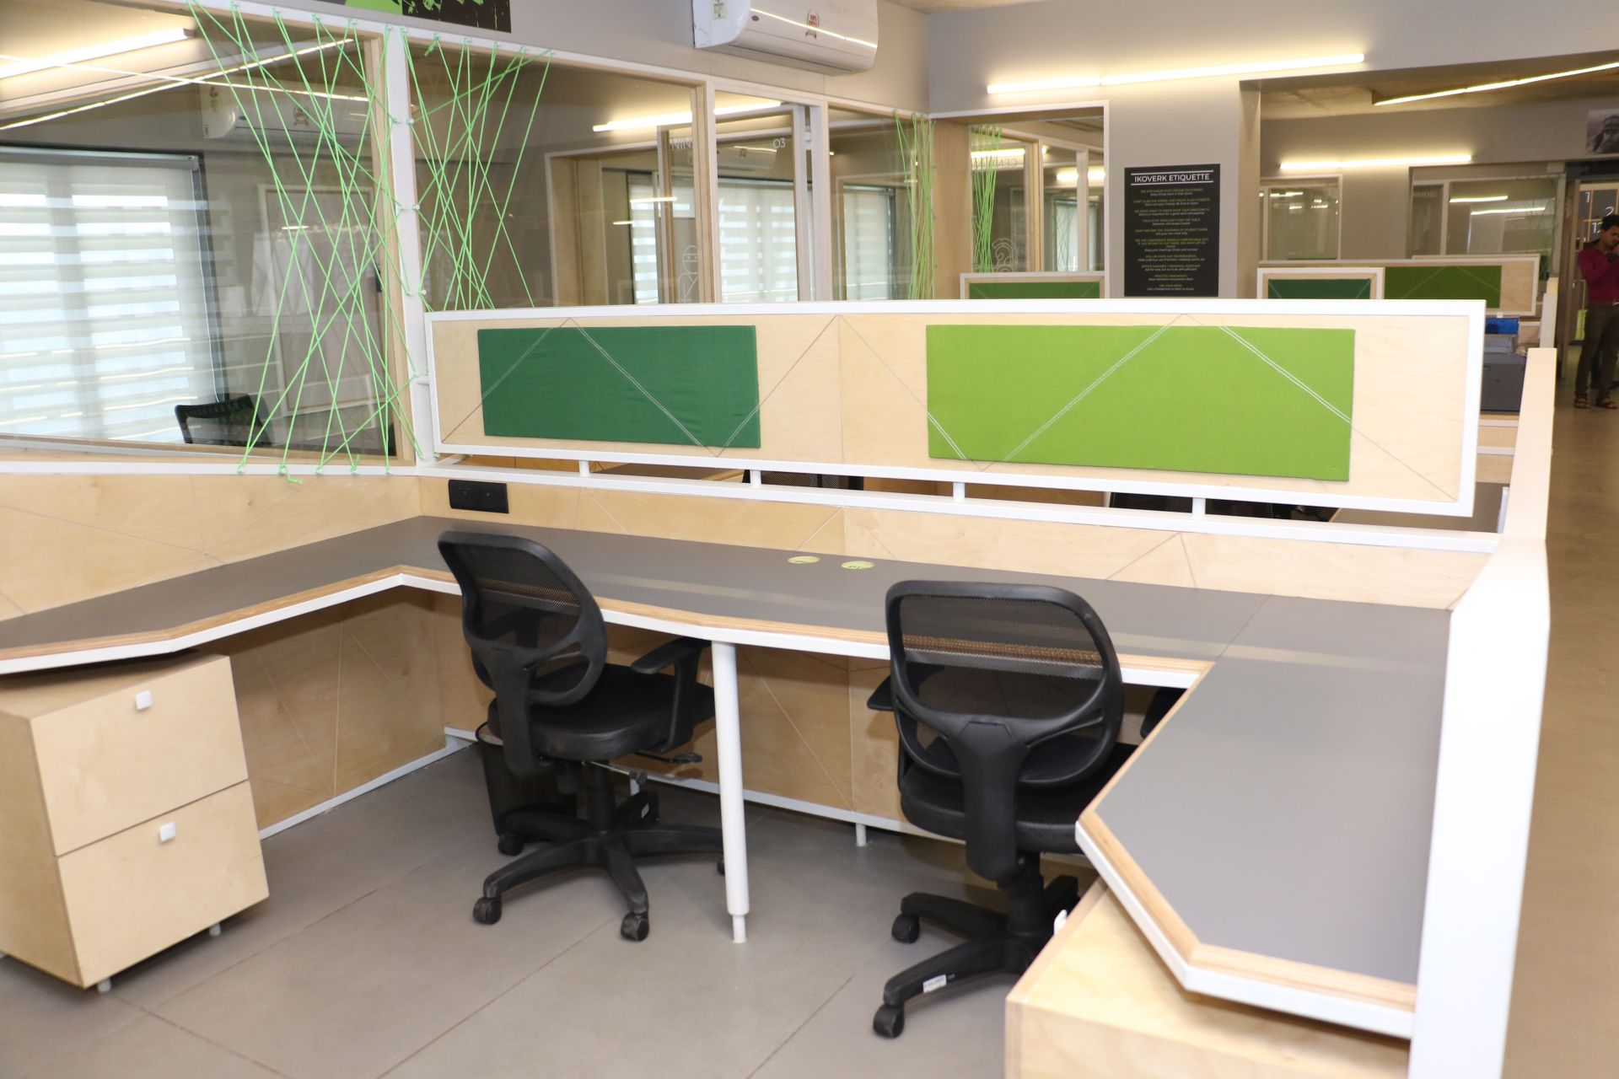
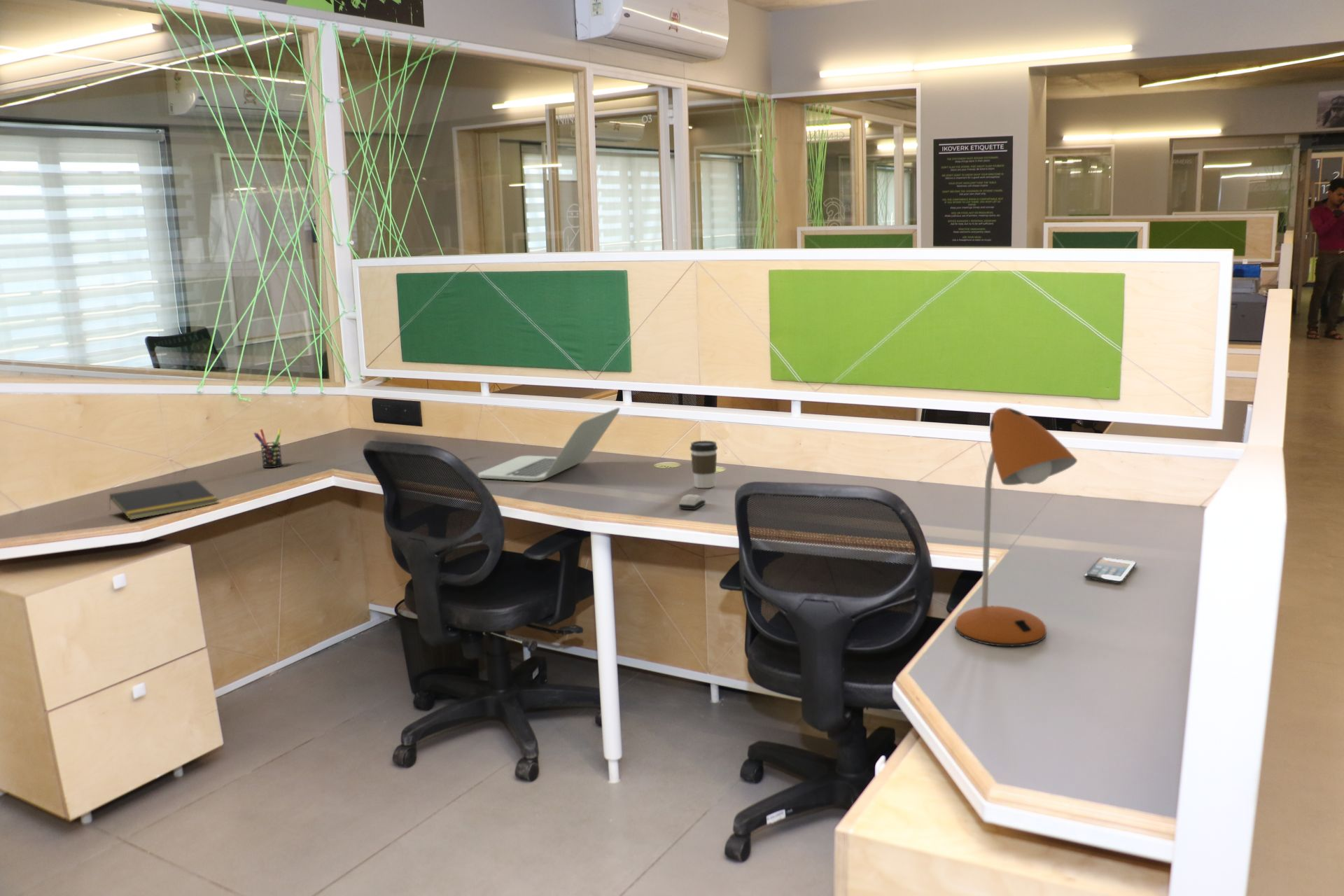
+ coffee cup (704, 464)
+ pen holder (271, 447)
+ smartphone (1110, 570)
+ computer mouse (692, 500)
+ laptop (562, 449)
+ notepad (164, 498)
+ desk lamp (990, 525)
